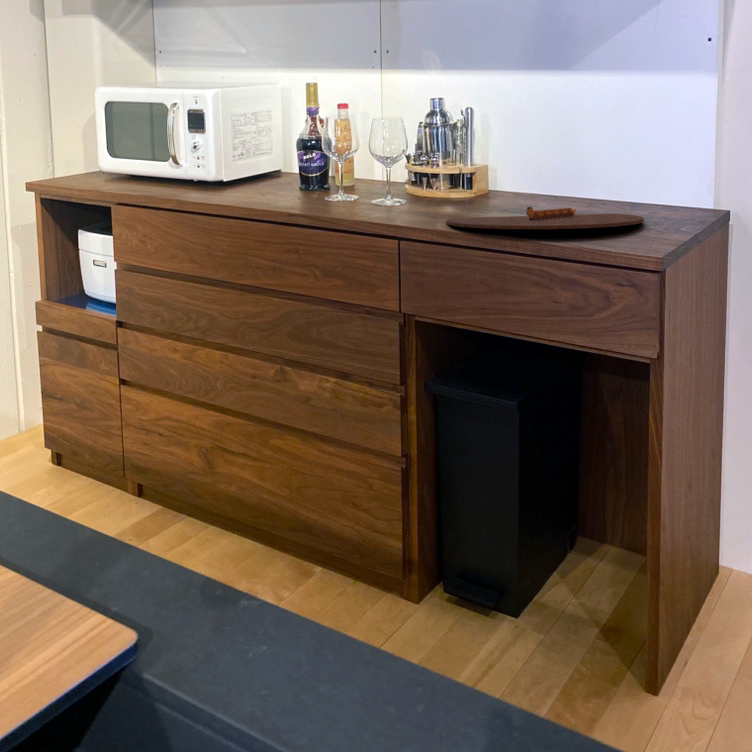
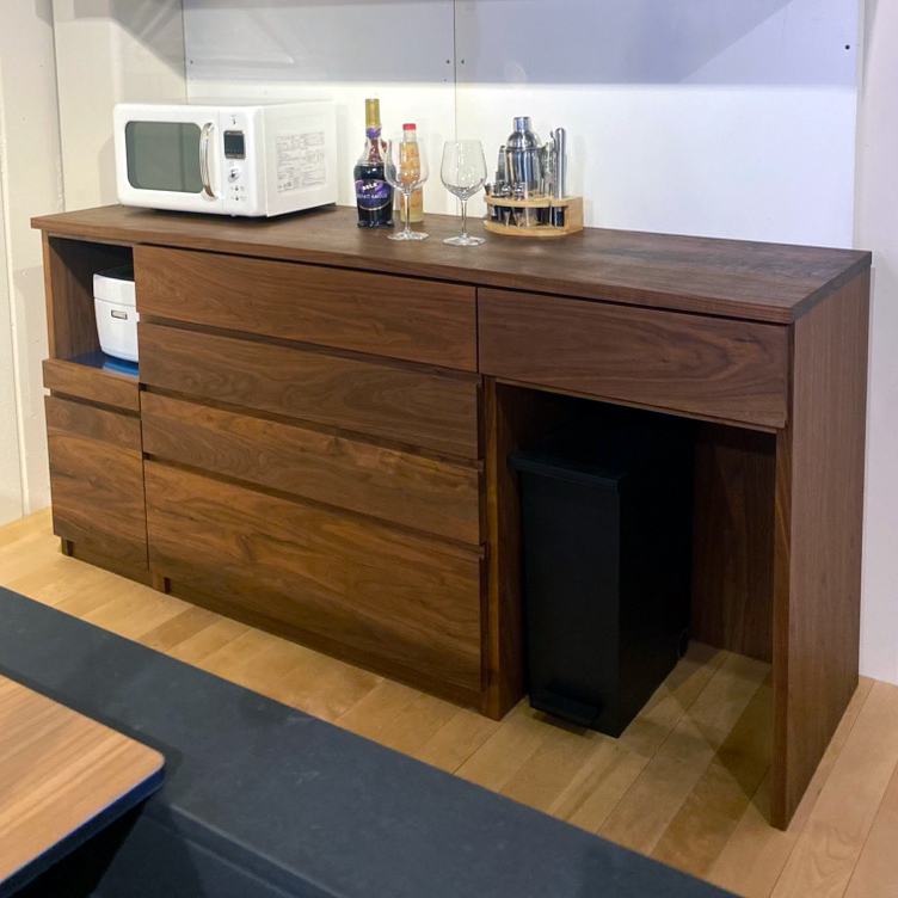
- tray (543, 213)
